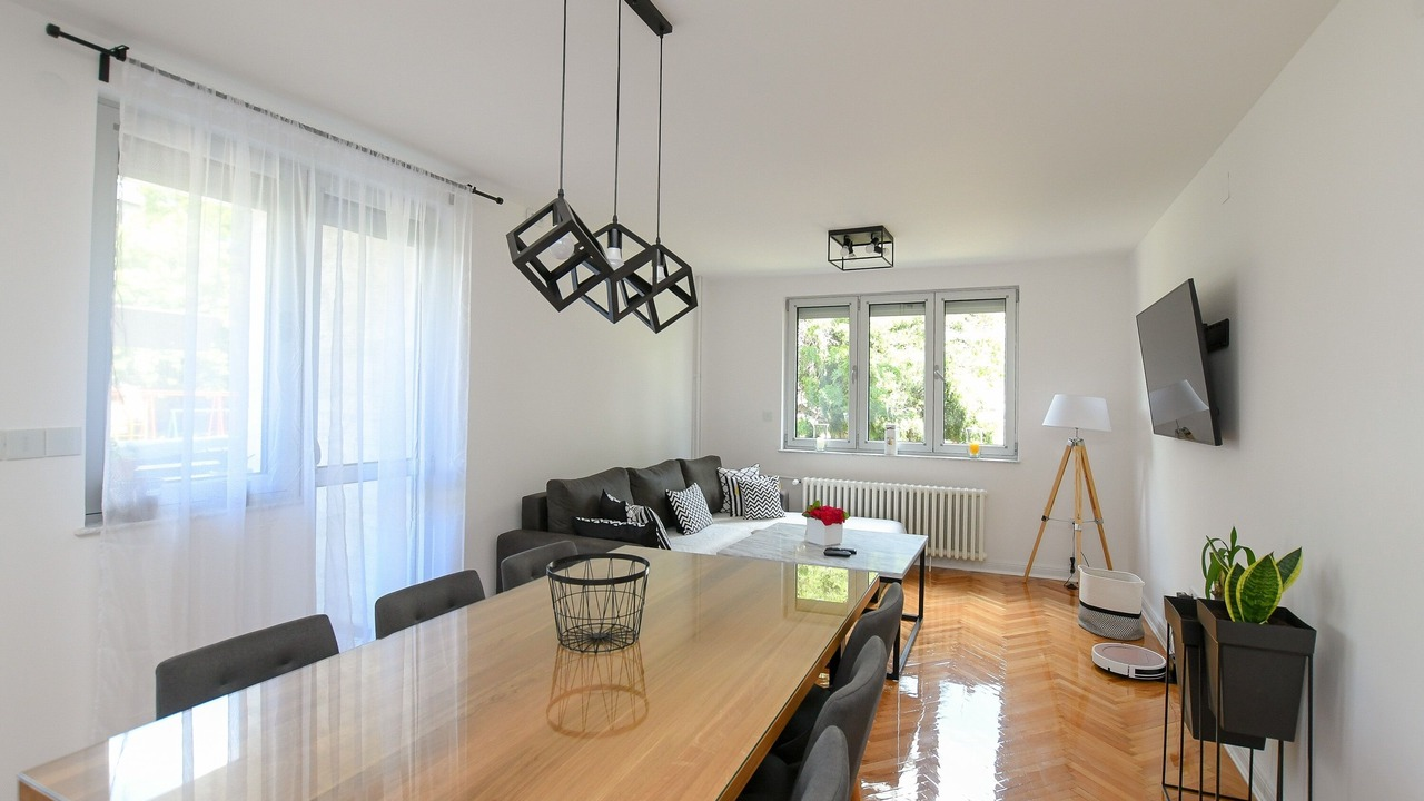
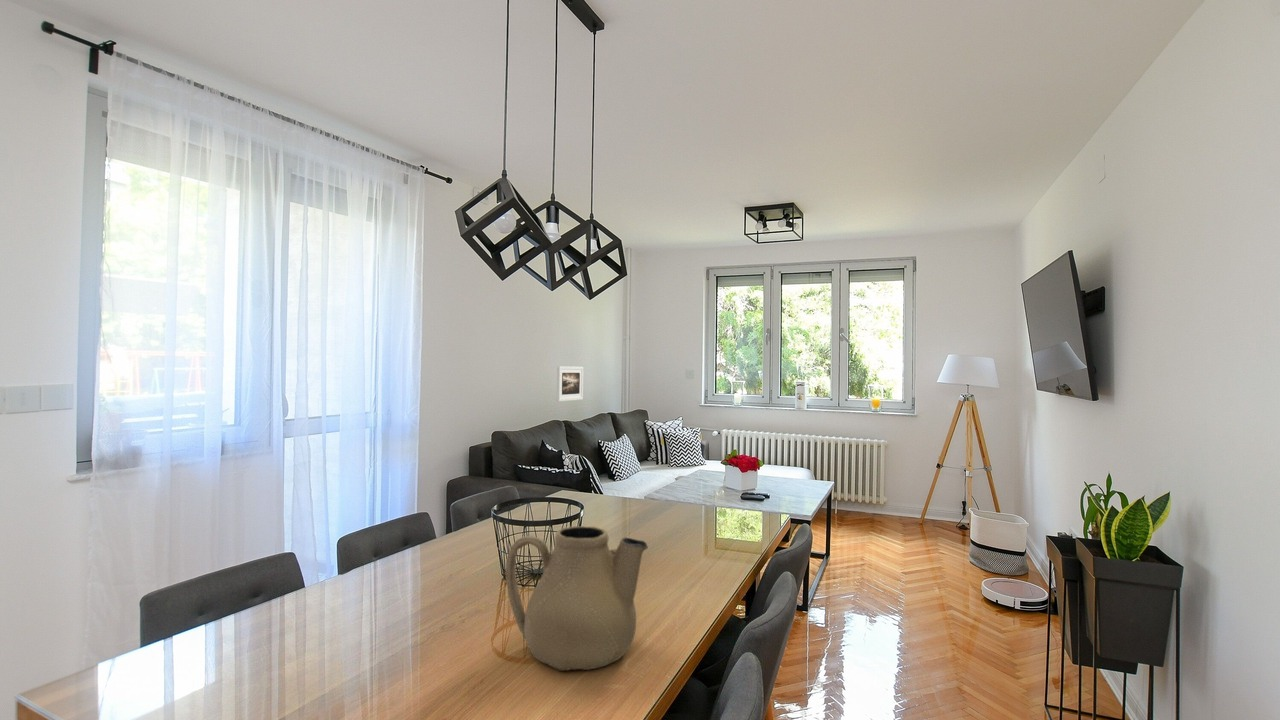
+ teapot (576, 590)
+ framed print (570, 383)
